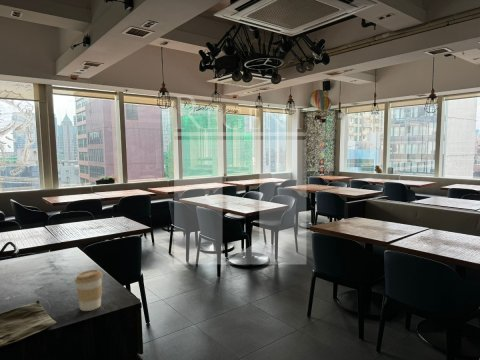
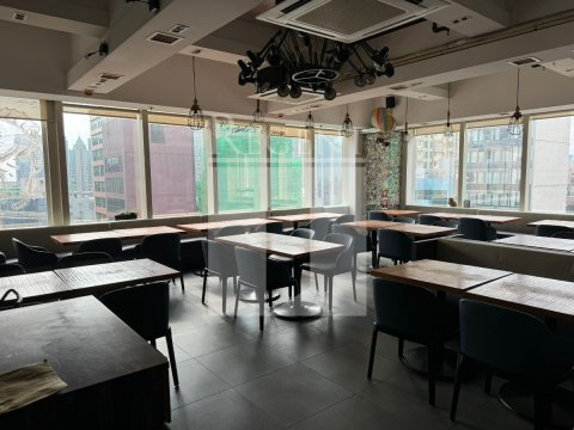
- coffee cup (89, 289)
